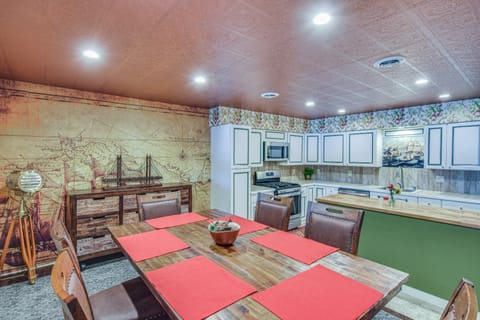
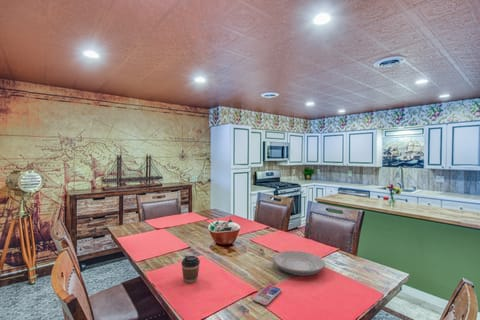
+ plate (298, 263)
+ coffee cup (190, 268)
+ smartphone (267, 294)
